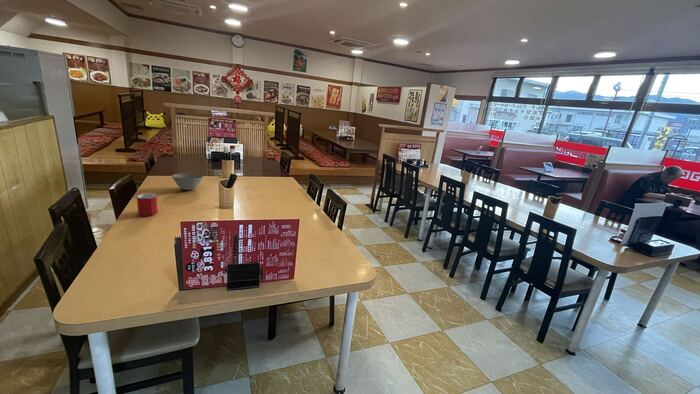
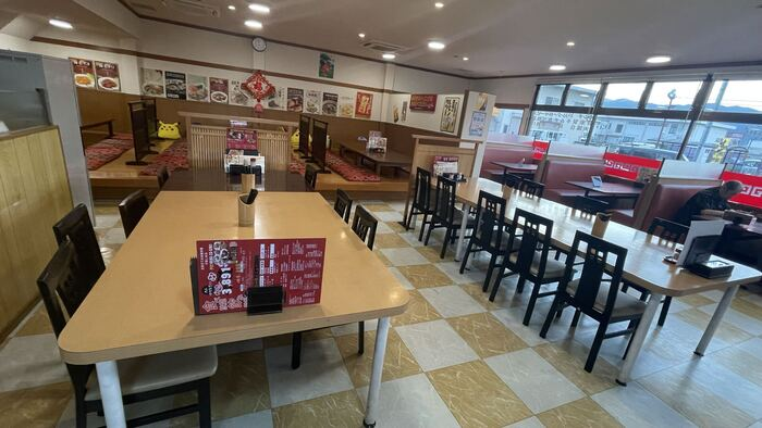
- bowl (188, 182)
- mug (148, 203)
